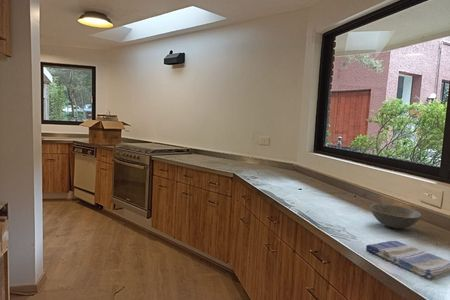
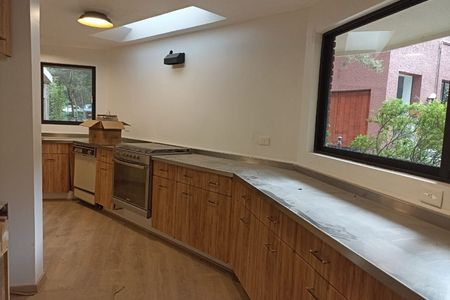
- dish towel (412, 256)
- soup bowl (394, 218)
